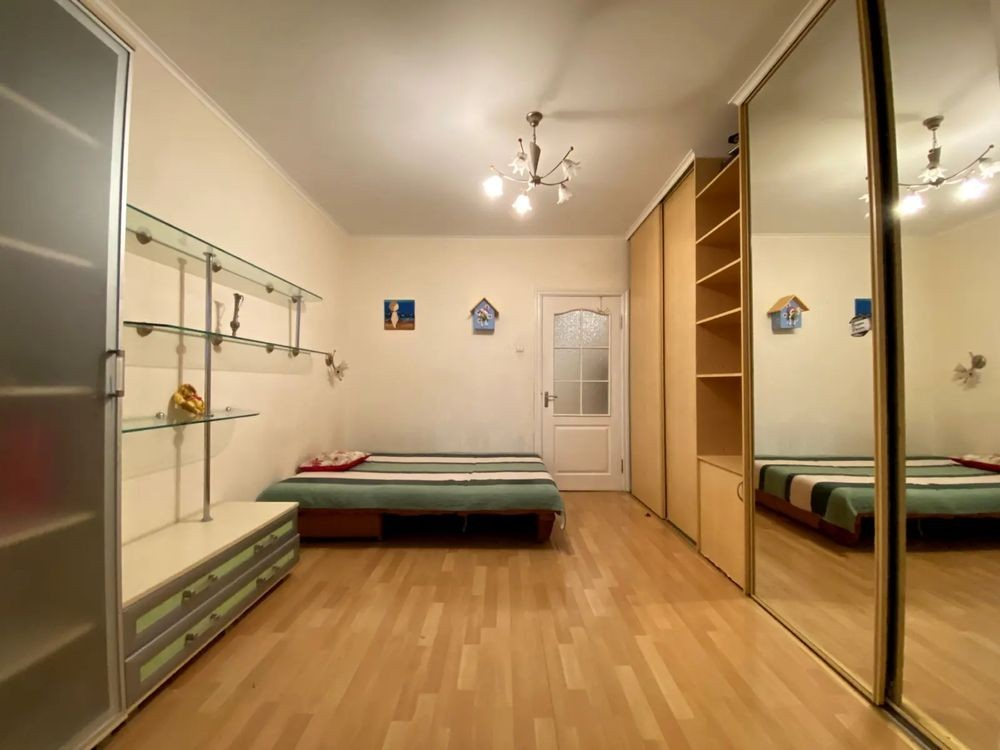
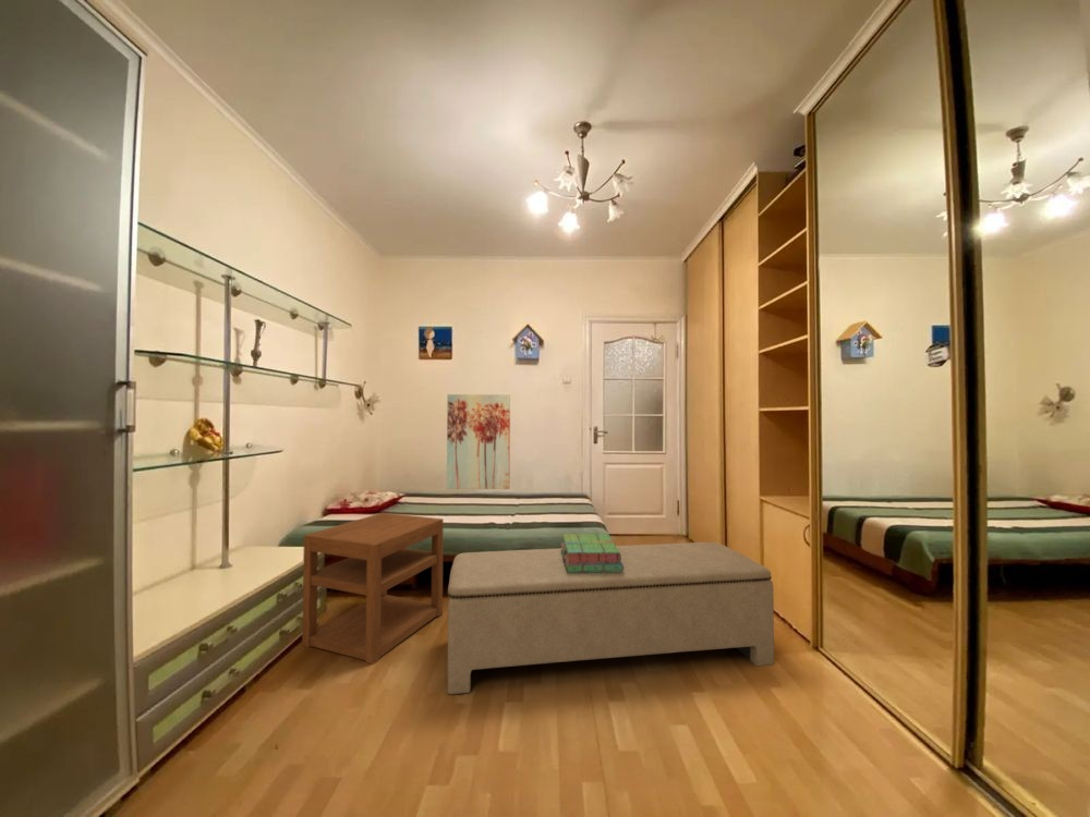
+ nightstand (378, 577)
+ stack of books (590, 550)
+ bench (605, 603)
+ wall art (479, 441)
